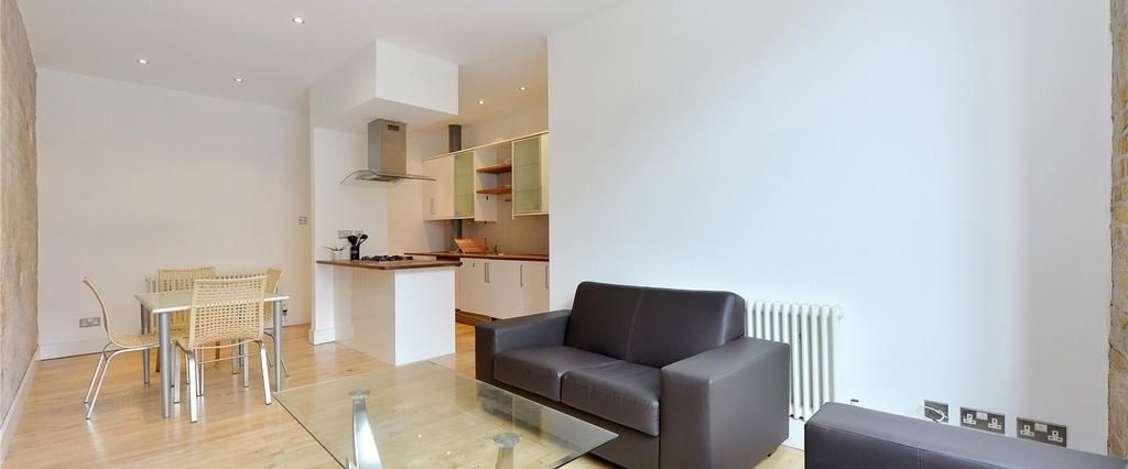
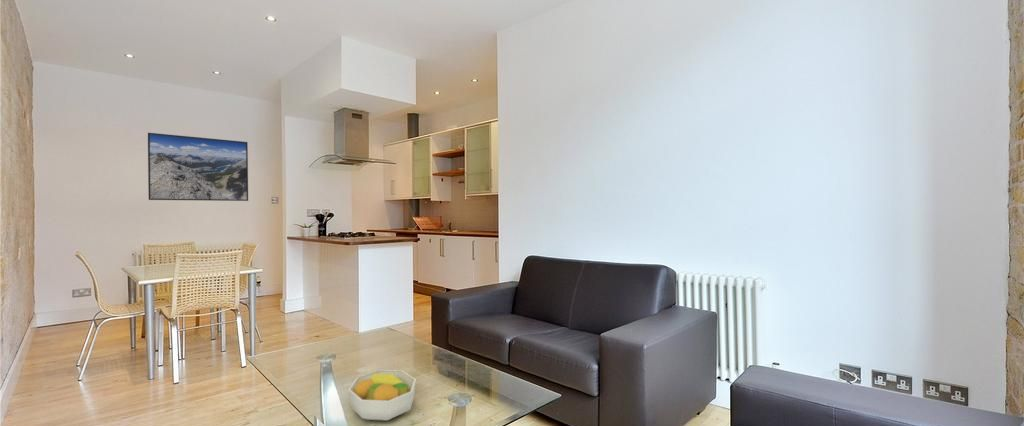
+ fruit bowl (383, 390)
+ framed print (201, 169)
